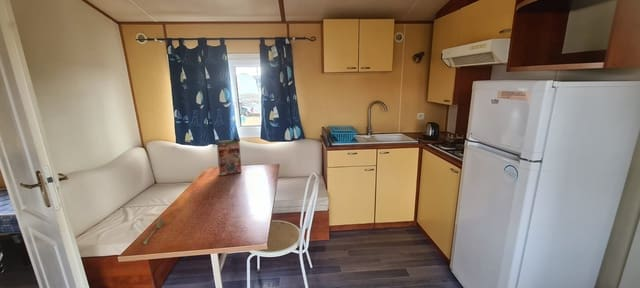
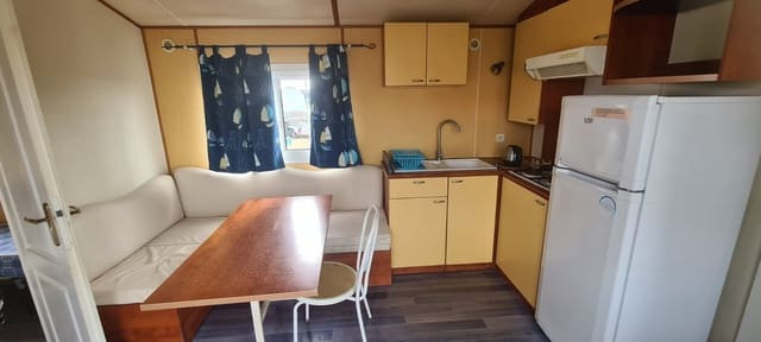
- cereal box (229, 155)
- soupspoon (154, 229)
